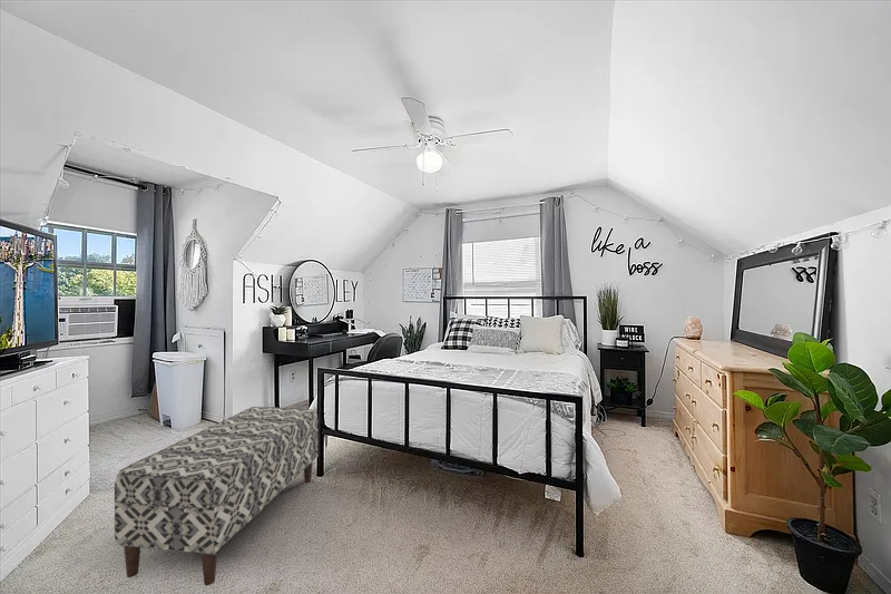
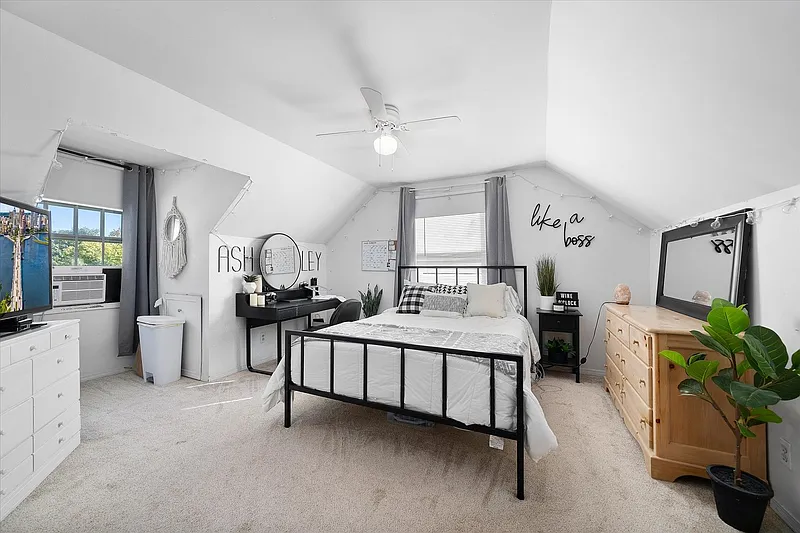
- bench (237, 476)
